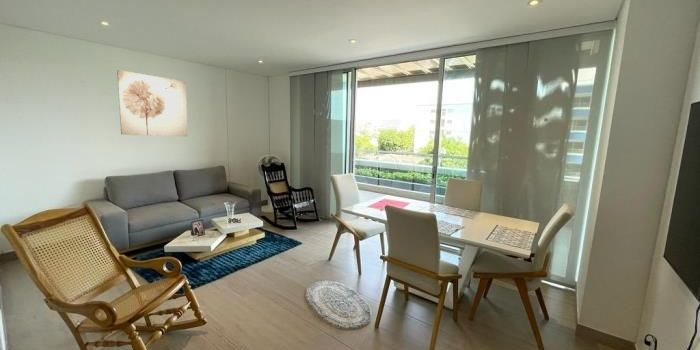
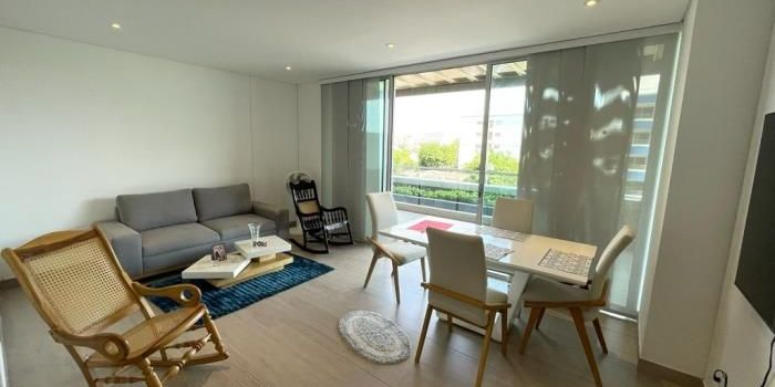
- wall art (155, 106)
